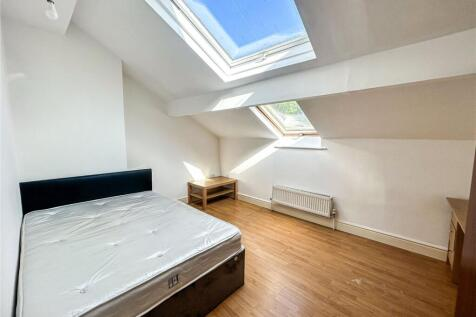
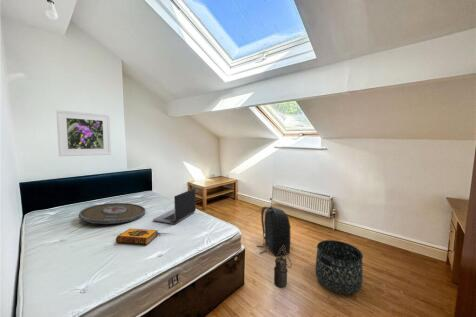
+ hardback book (137, 236)
+ lantern (281, 264)
+ serving tray (114, 212)
+ laptop computer (175, 203)
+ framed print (86, 134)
+ basket (338, 266)
+ backpack (272, 227)
